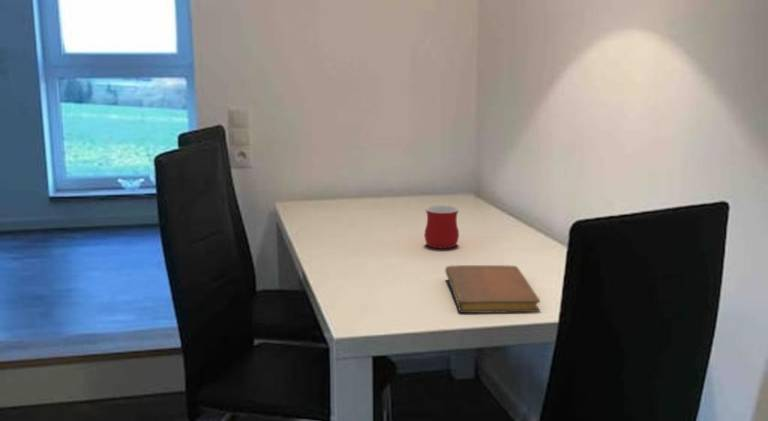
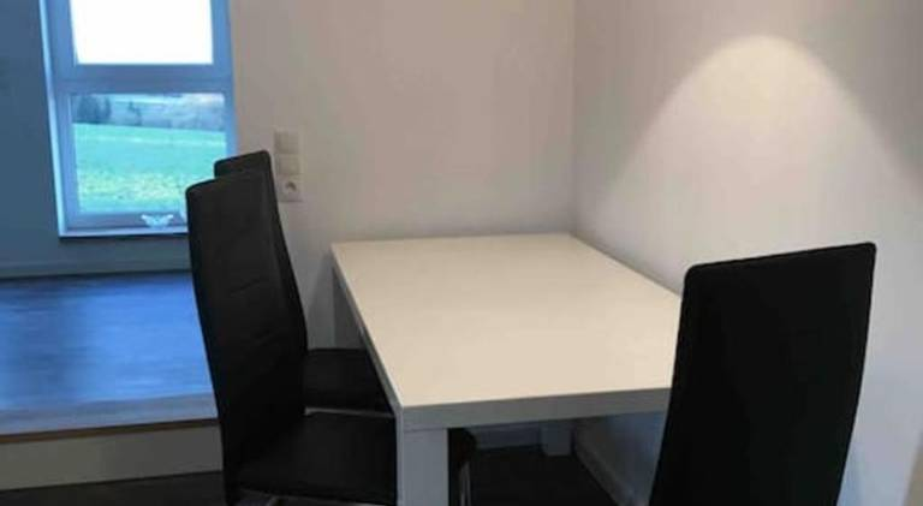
- notebook (489, 287)
- mug (441, 225)
